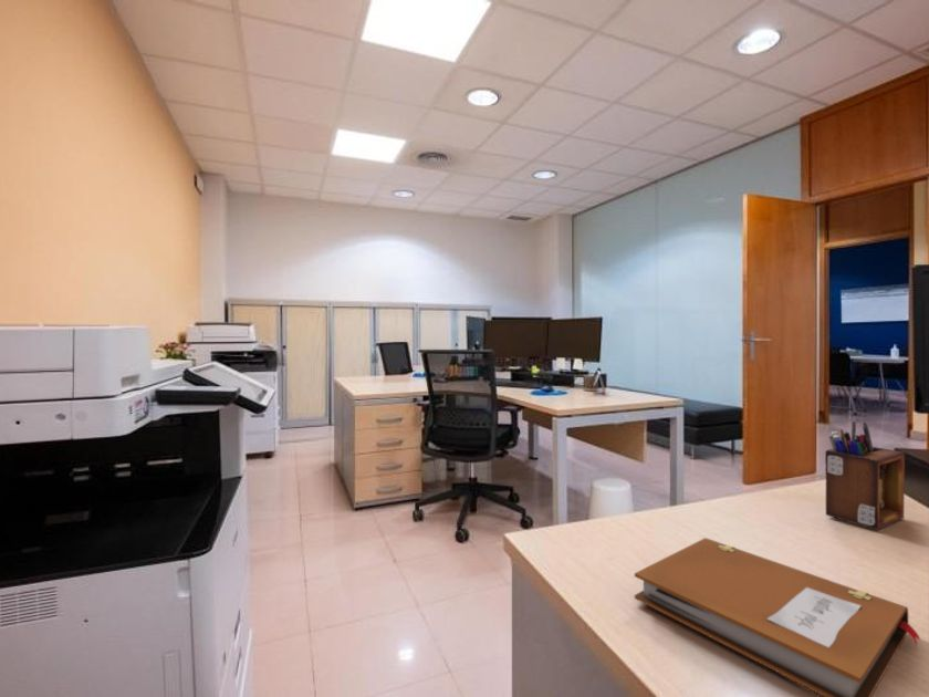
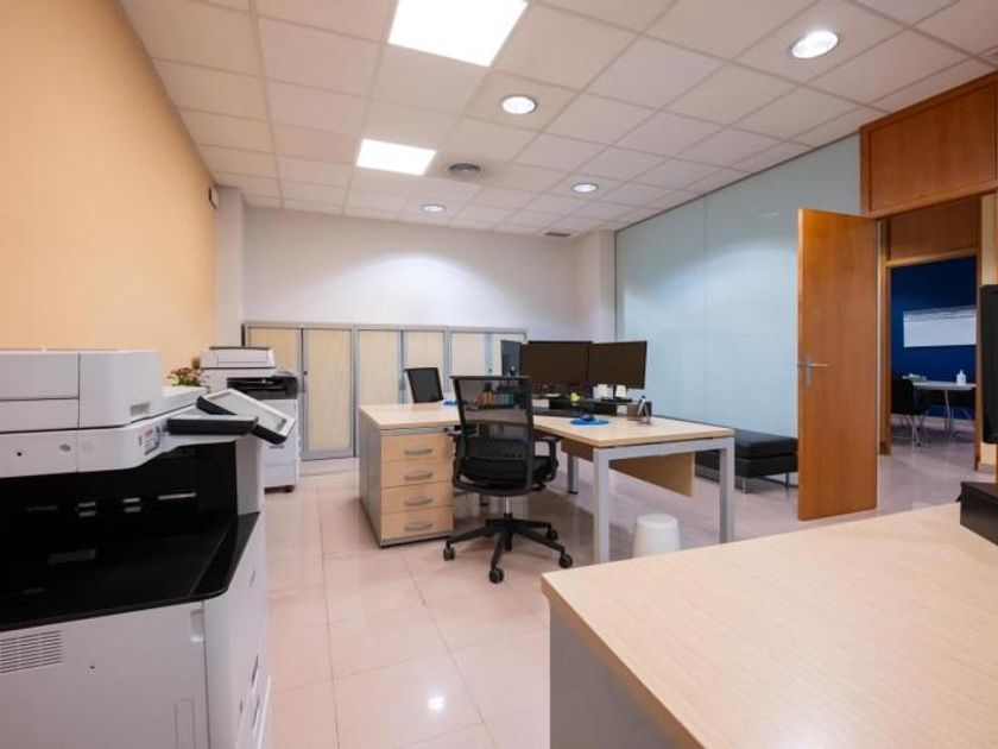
- notebook (769, 603)
- desk organizer (864, 471)
